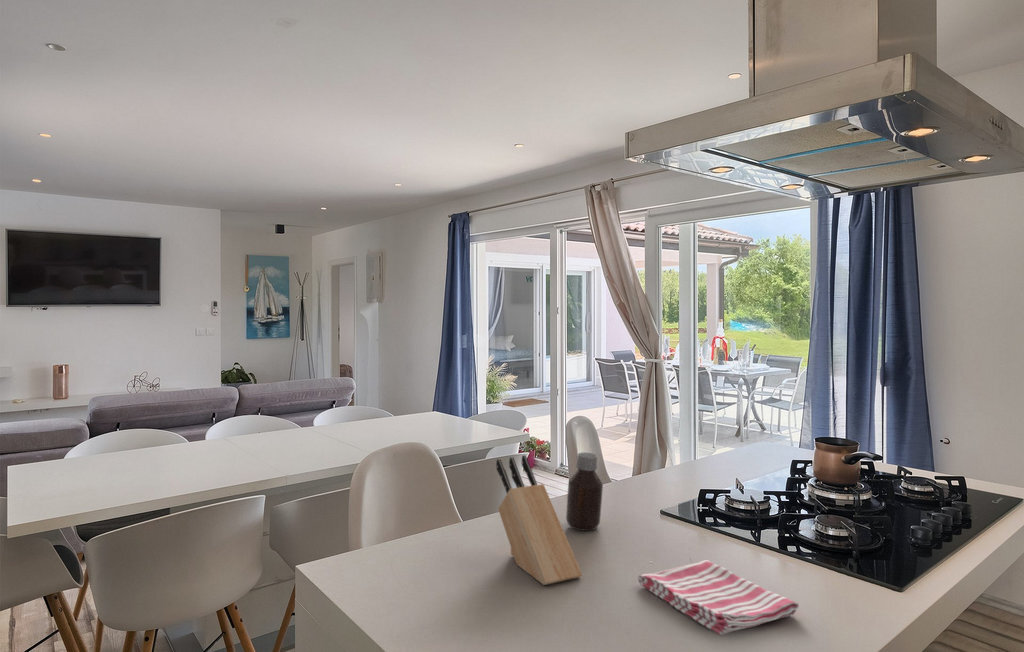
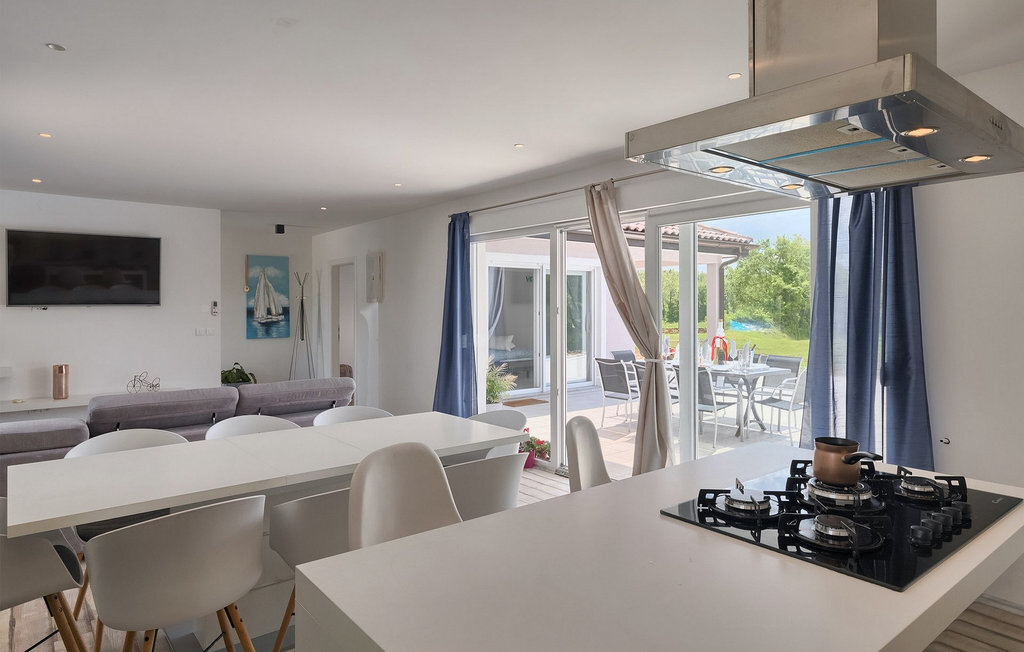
- dish towel (713, 590)
- knife block (533, 513)
- bottle (584, 490)
